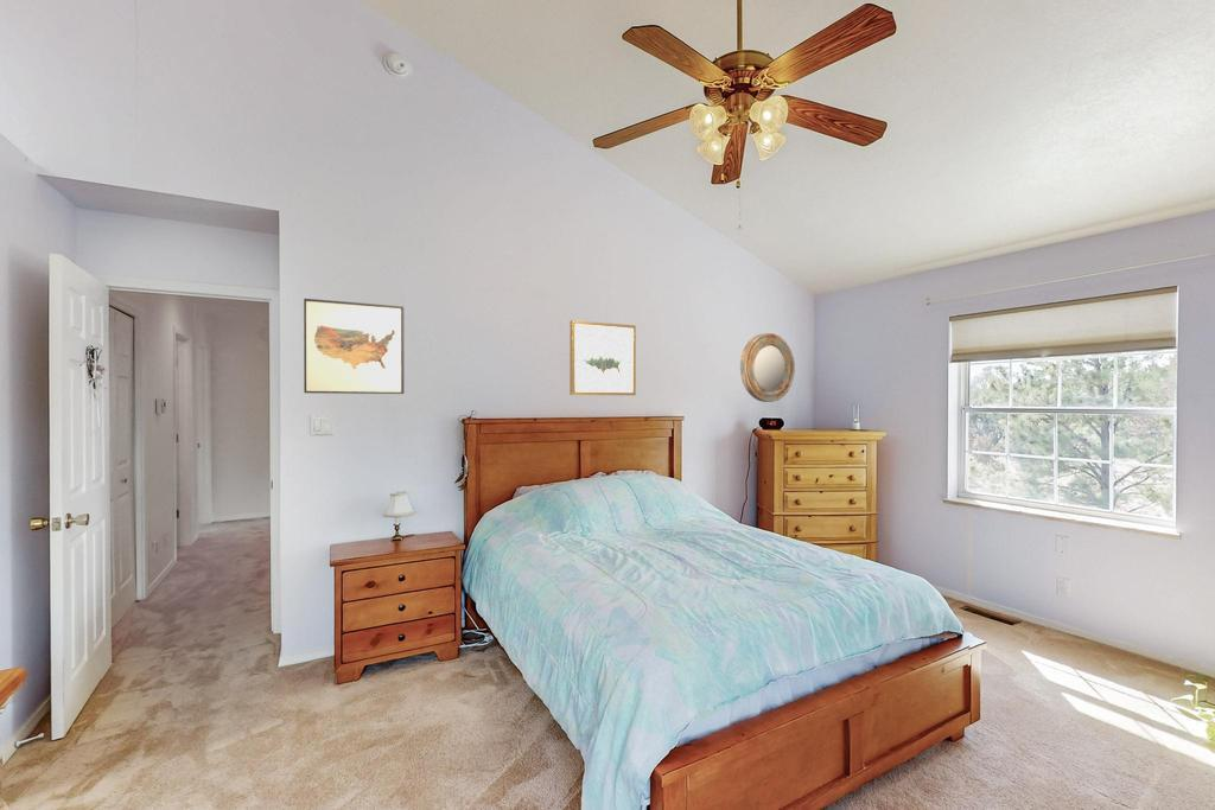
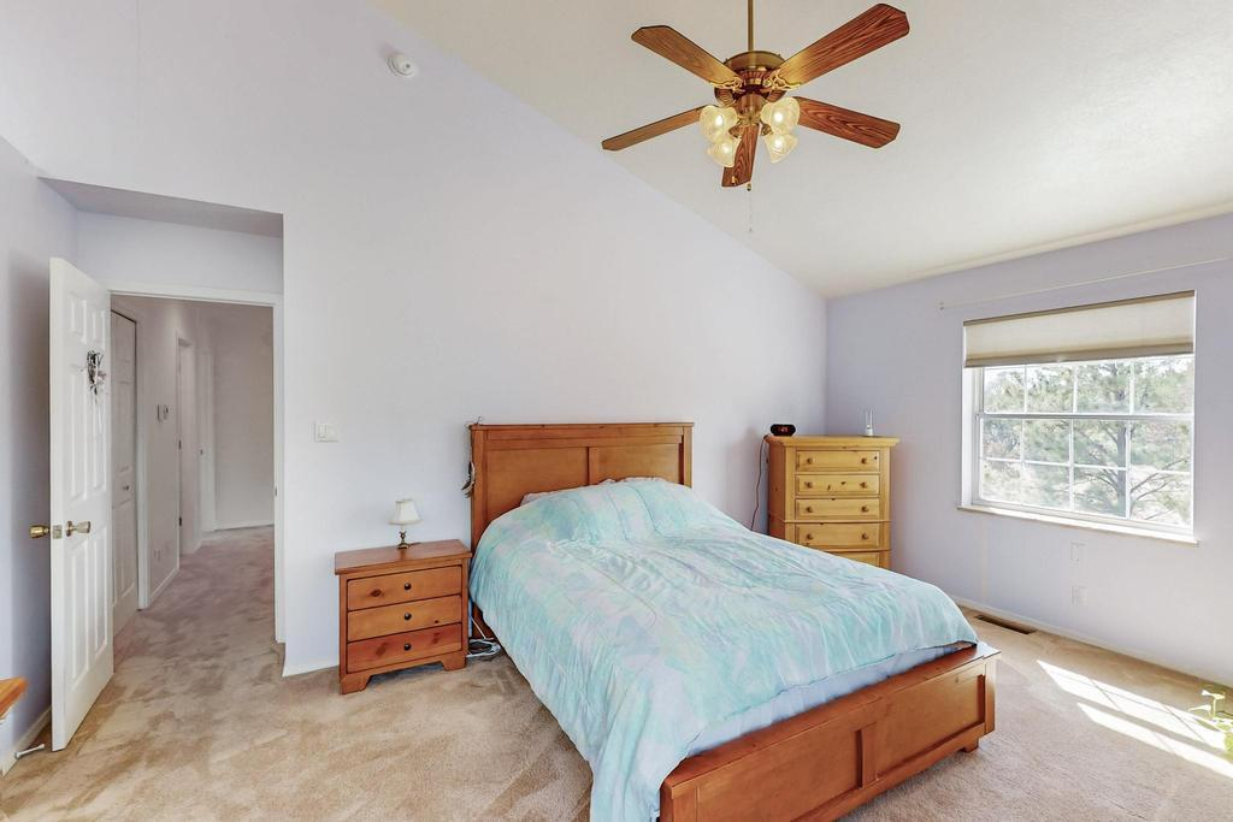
- wall art (603, 358)
- wall art (355, 347)
- home mirror (768, 368)
